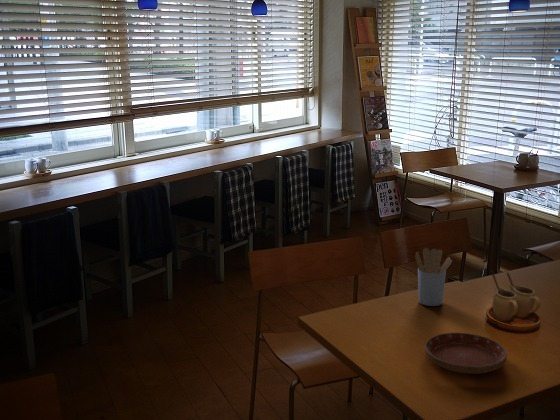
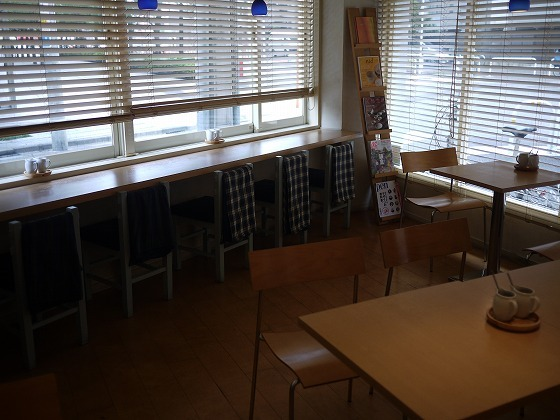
- utensil holder (431, 275)
- saucer (464, 353)
